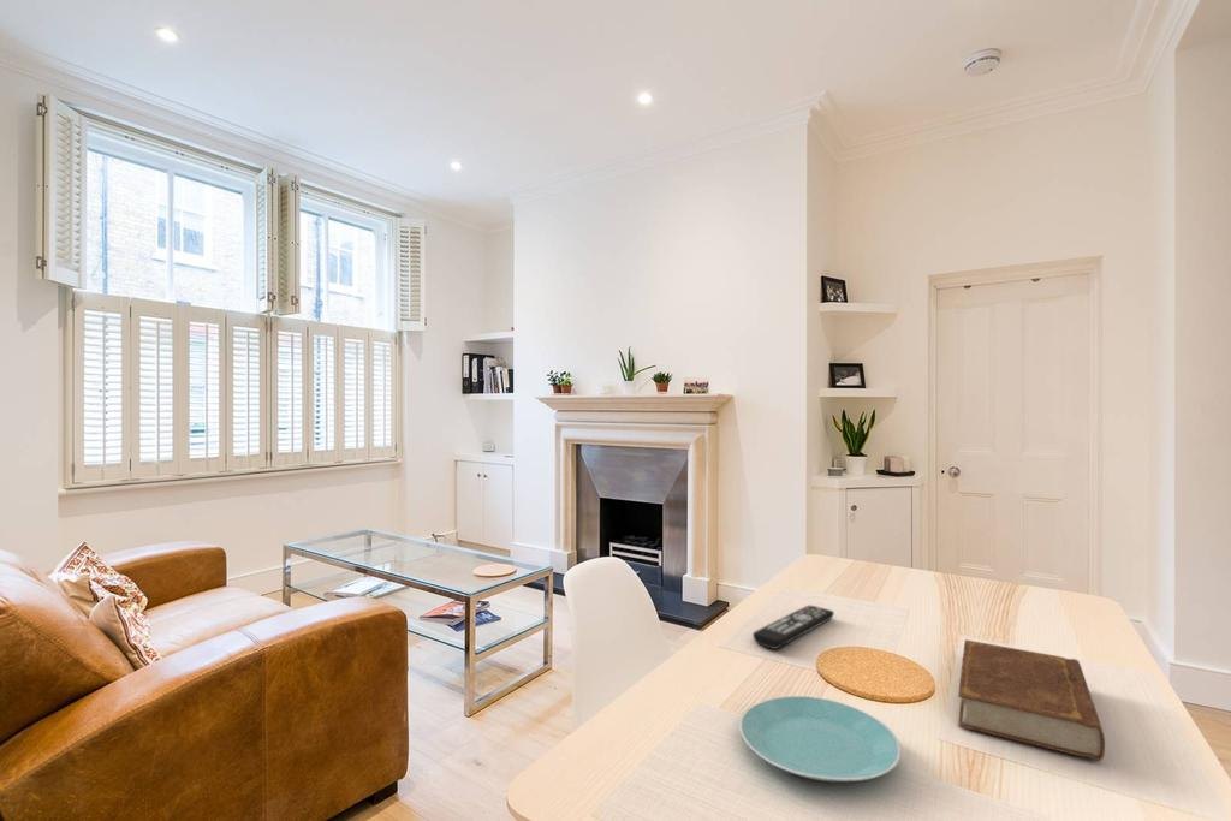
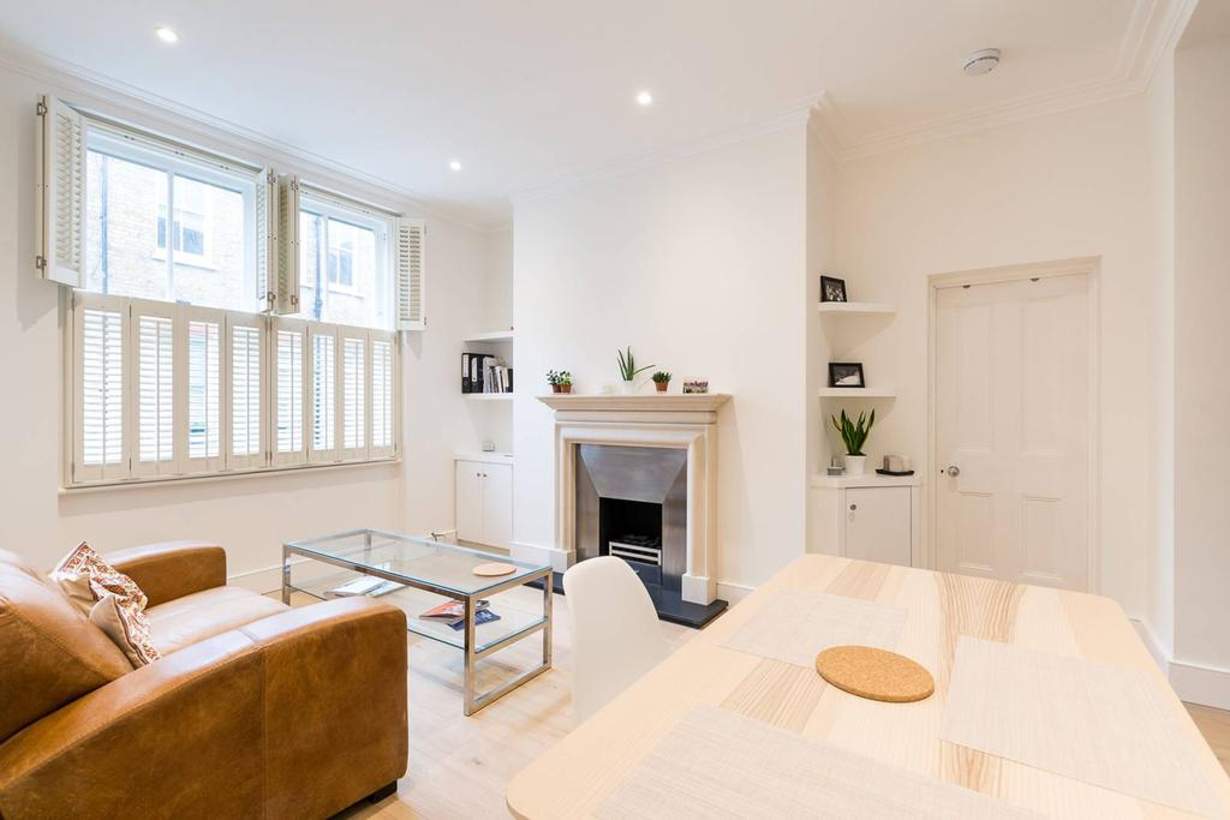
- book (1023, 690)
- plate (816, 740)
- remote control (795, 625)
